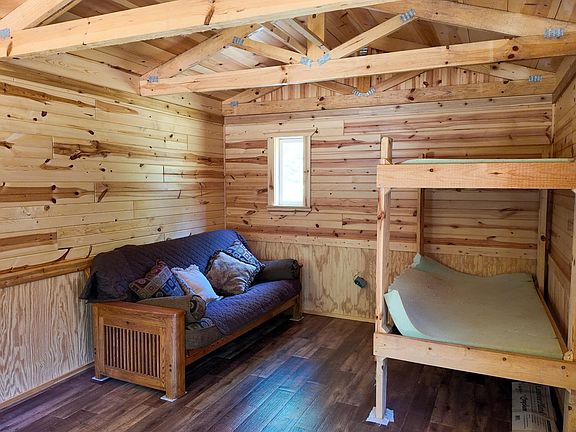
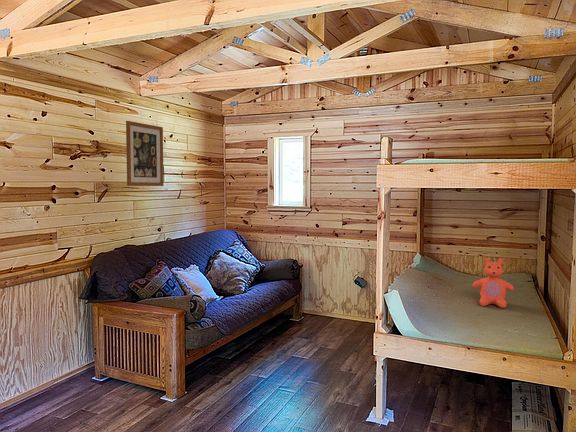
+ wall art (145, 155)
+ teddy bear (493, 281)
